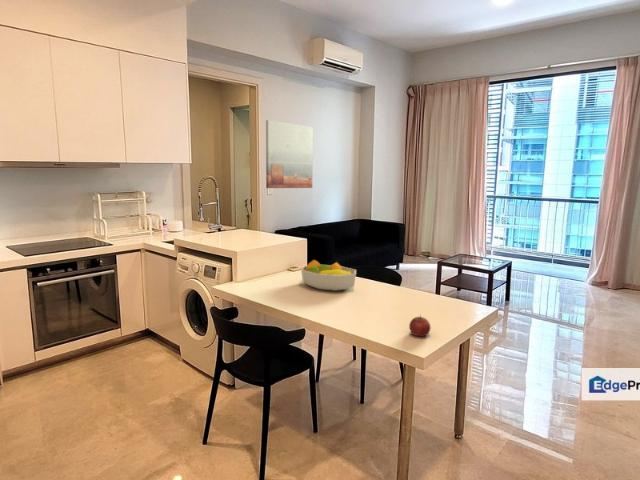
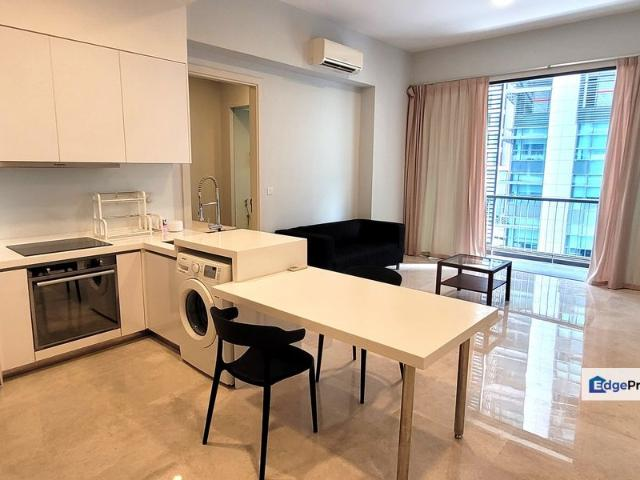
- wall art (290, 156)
- fruit bowl (328, 274)
- apple (419, 324)
